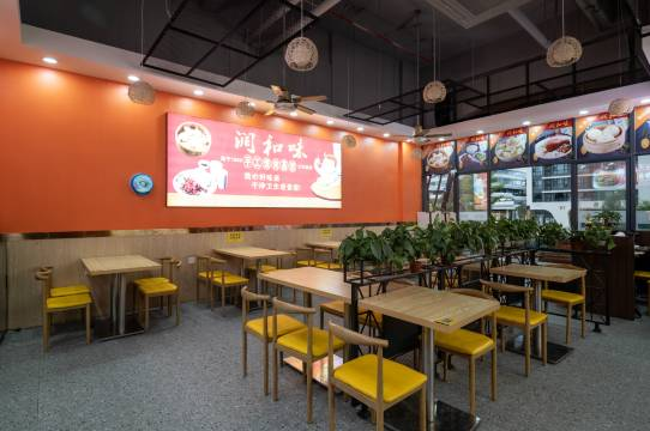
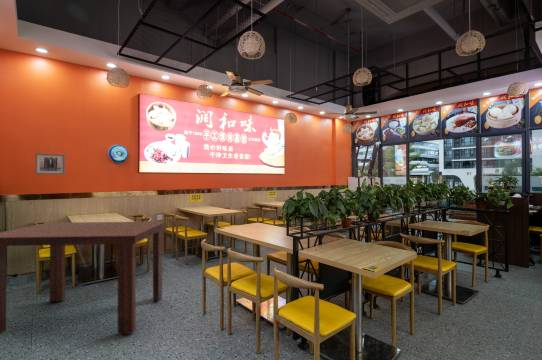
+ wall art (50, 164)
+ dining table (64, 272)
